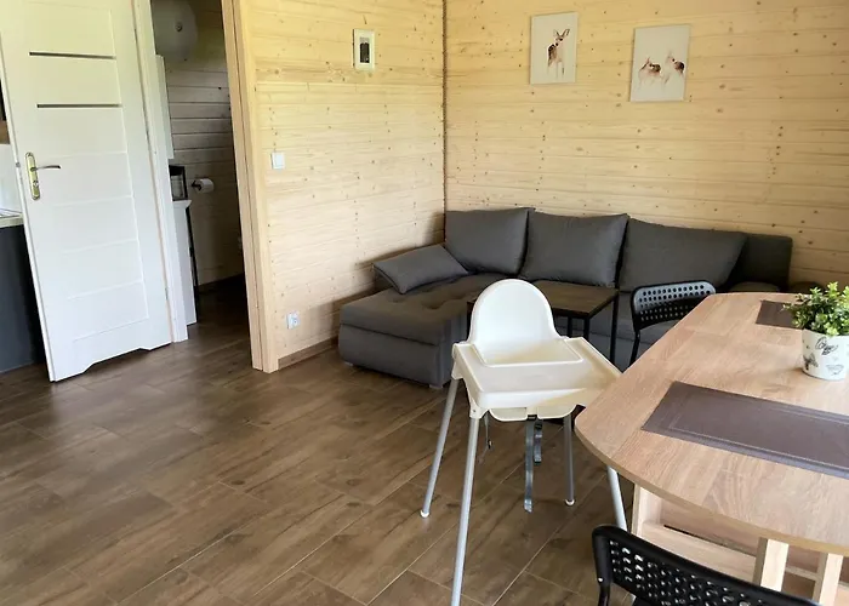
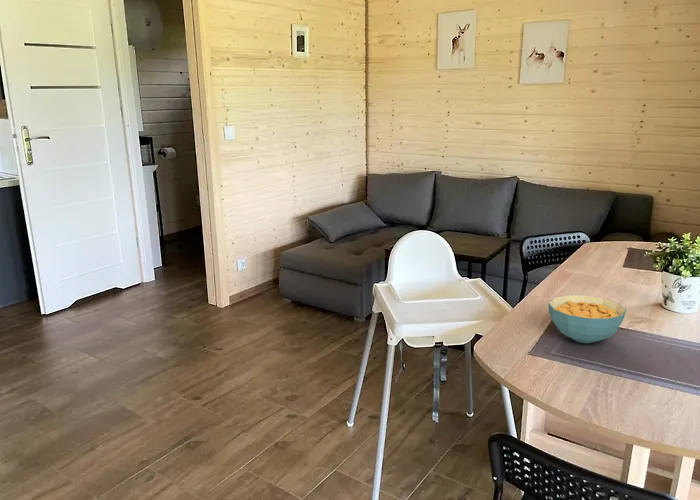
+ cereal bowl (584, 322)
